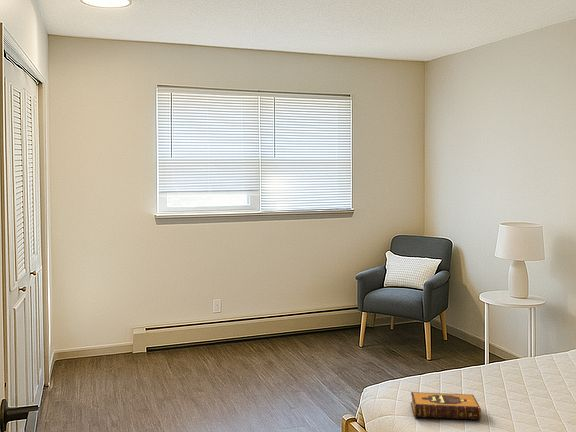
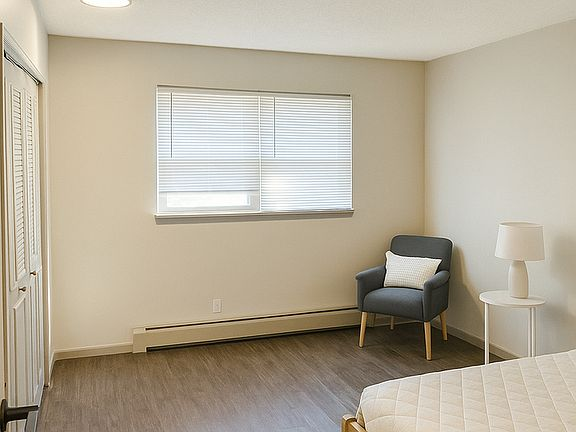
- hardback book (444, 406)
